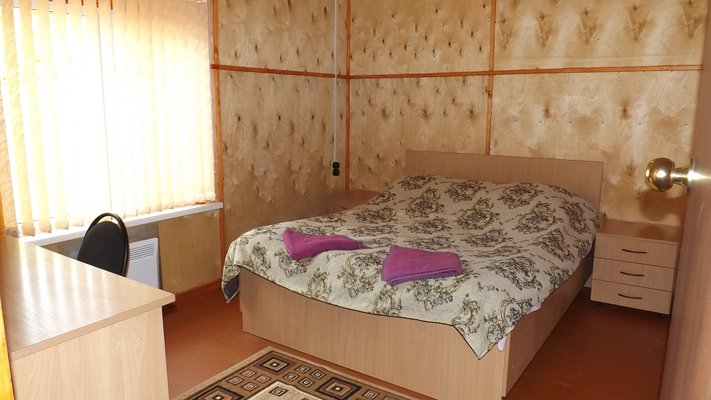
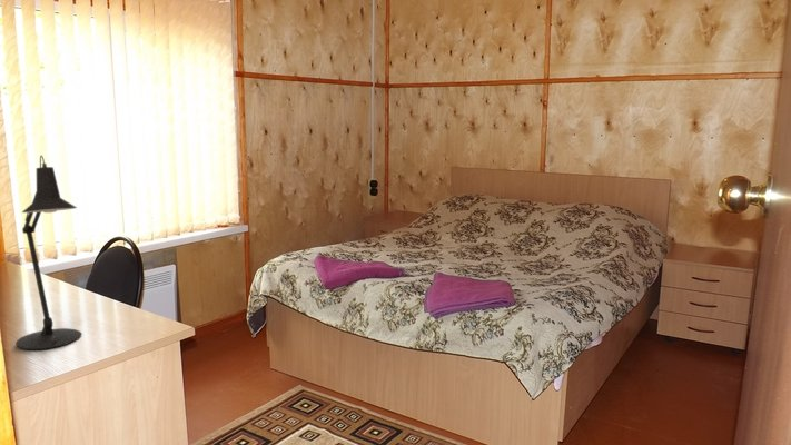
+ desk lamp (36, 253)
